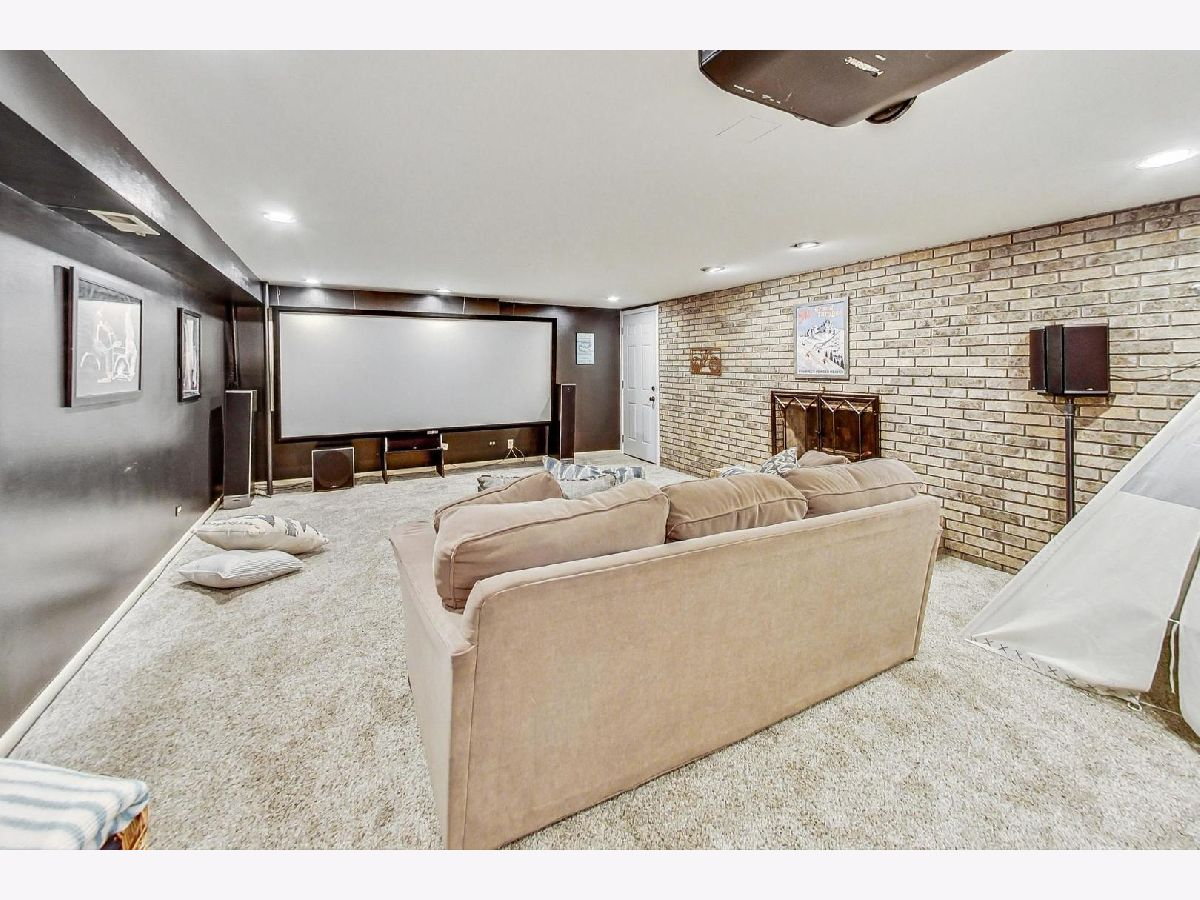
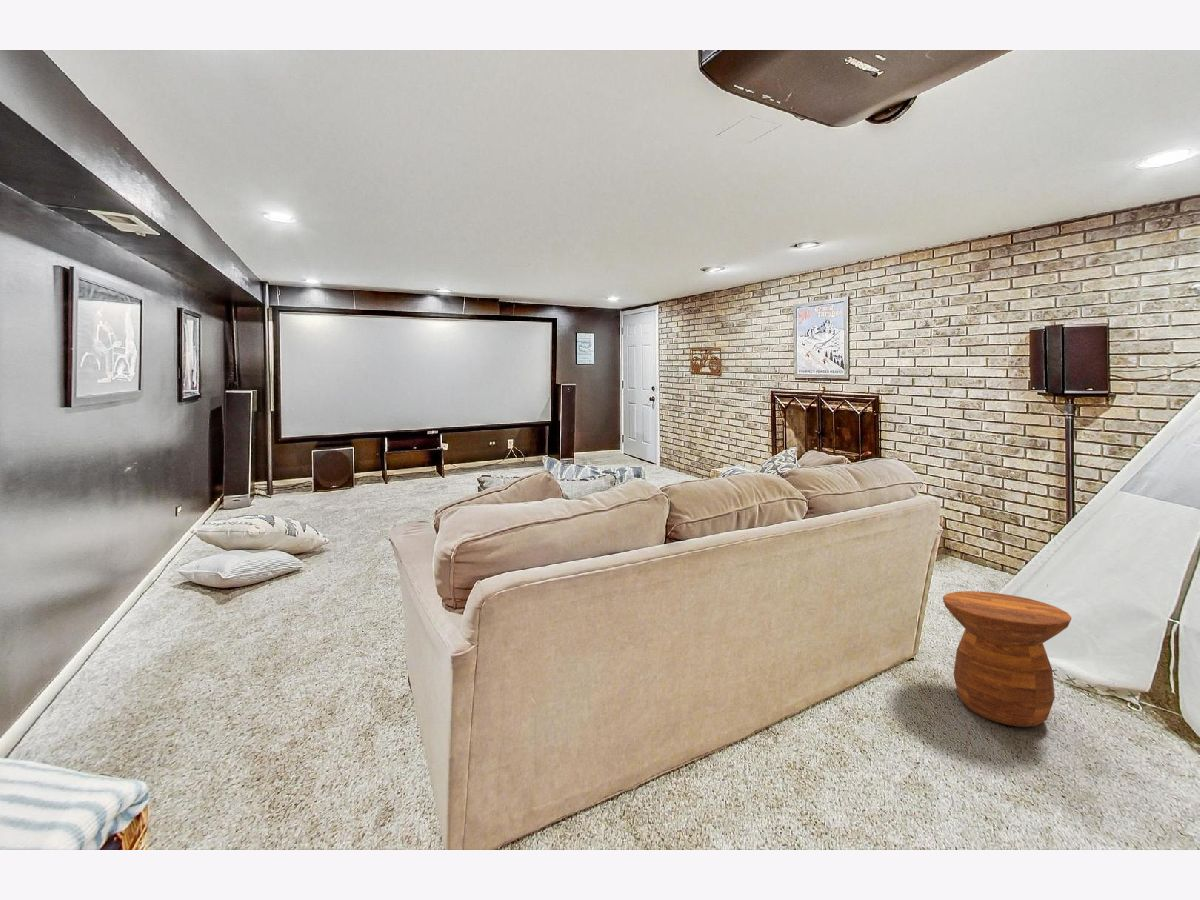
+ side table (1002, 657)
